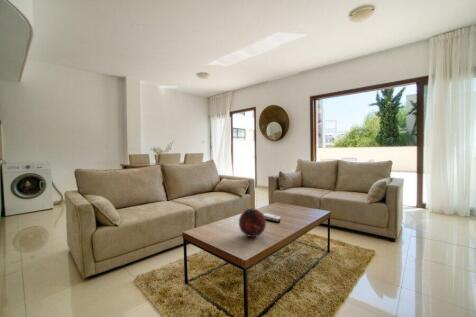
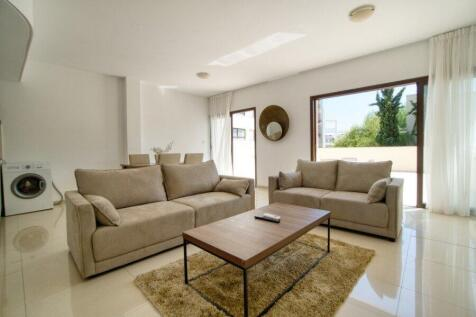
- decorative orb (252, 222)
